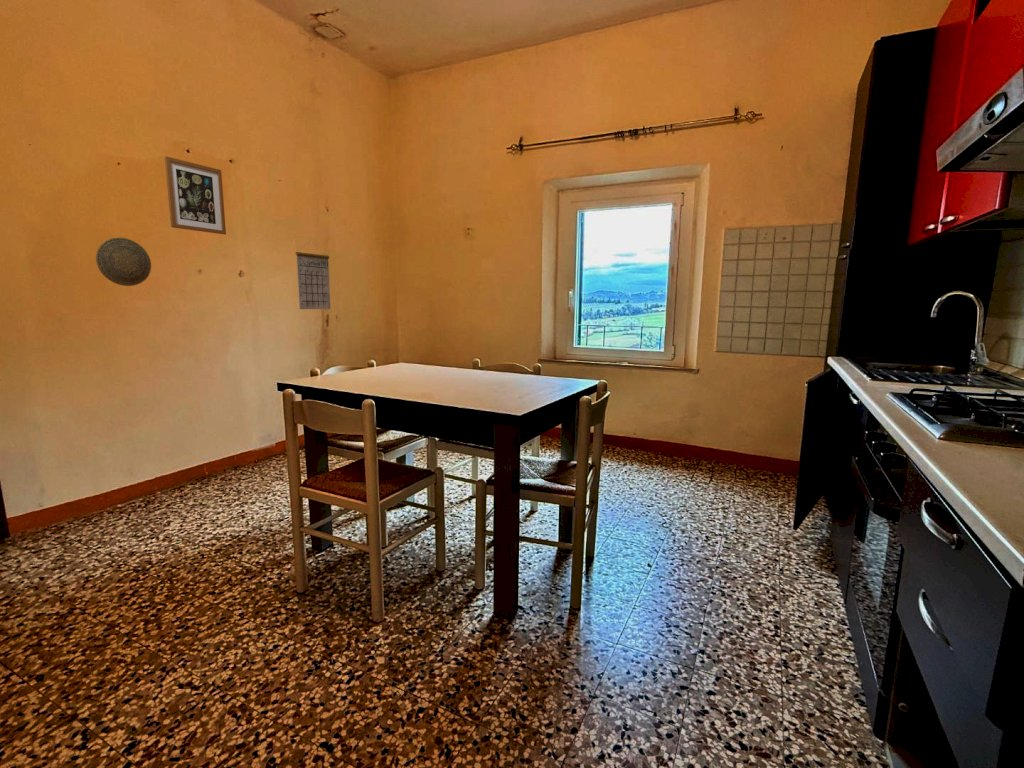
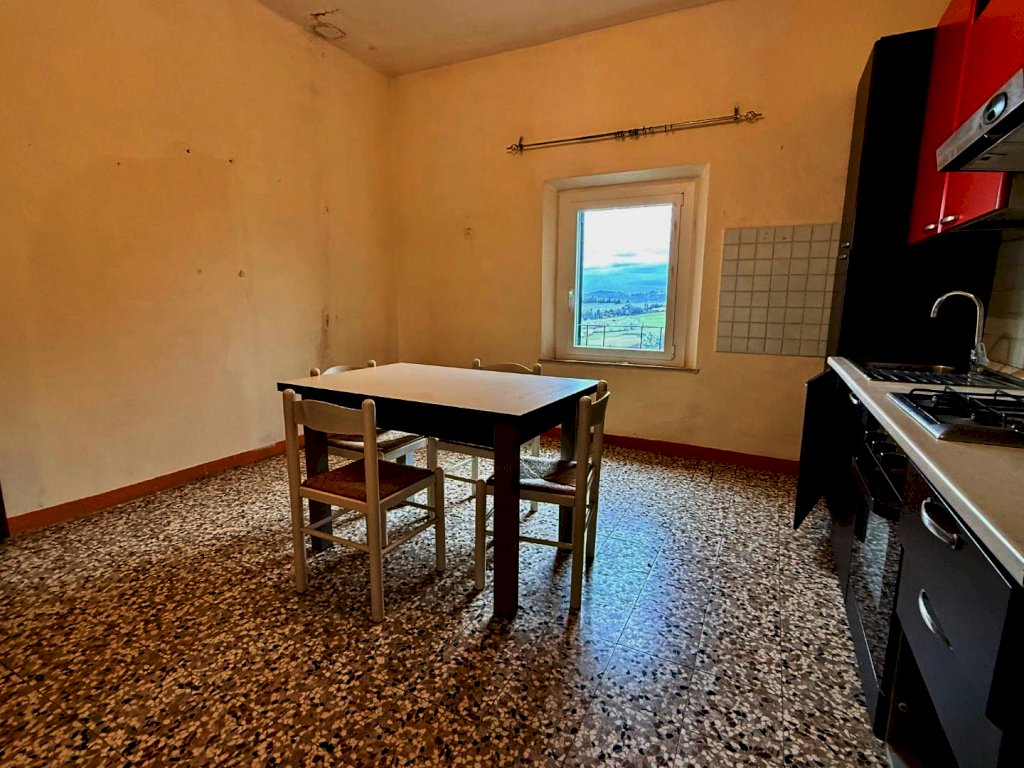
- calendar (313, 275)
- decorative plate (125, 261)
- wall art (197, 197)
